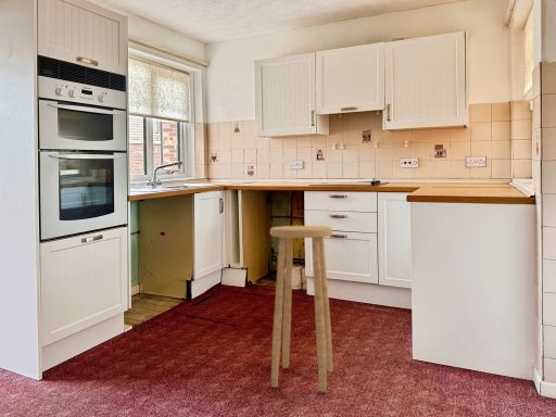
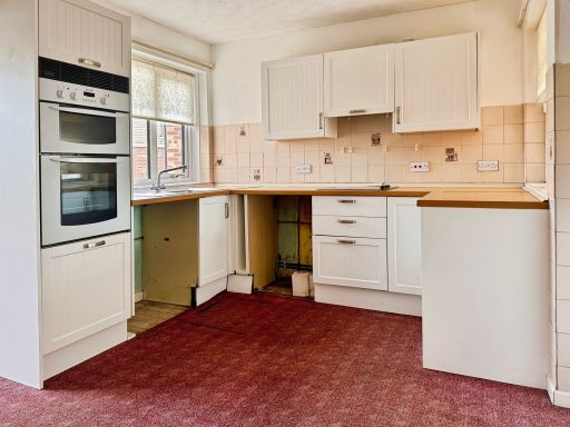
- stool (290, 303)
